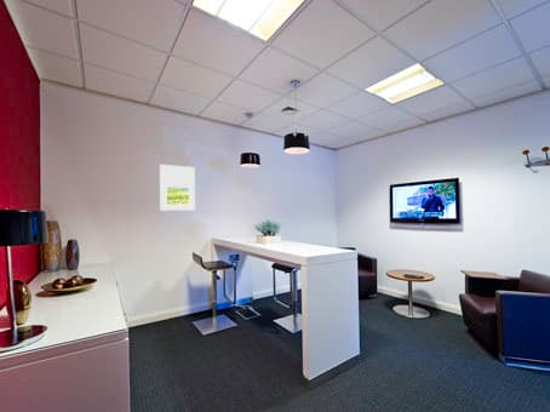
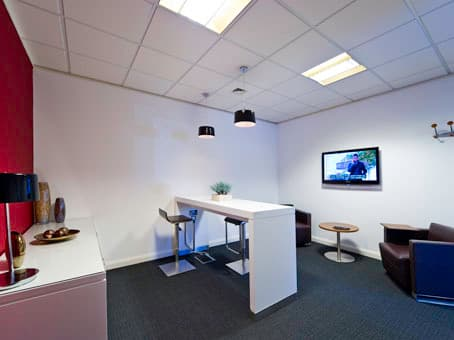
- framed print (177, 188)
